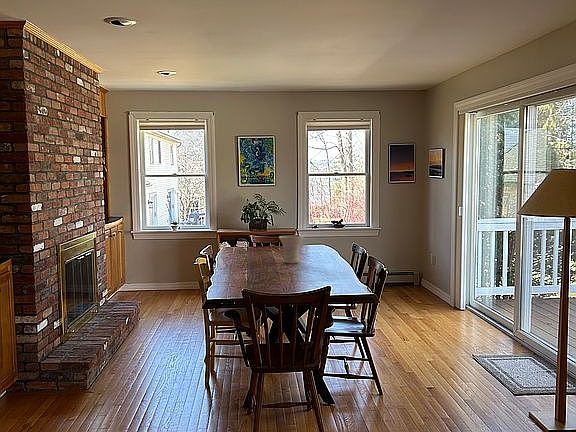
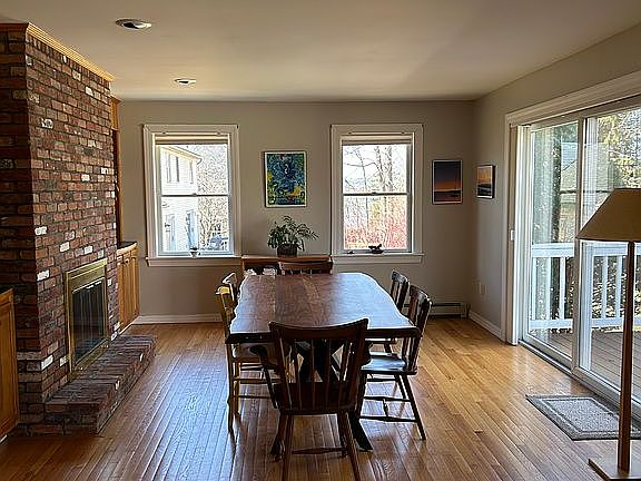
- vase (291, 249)
